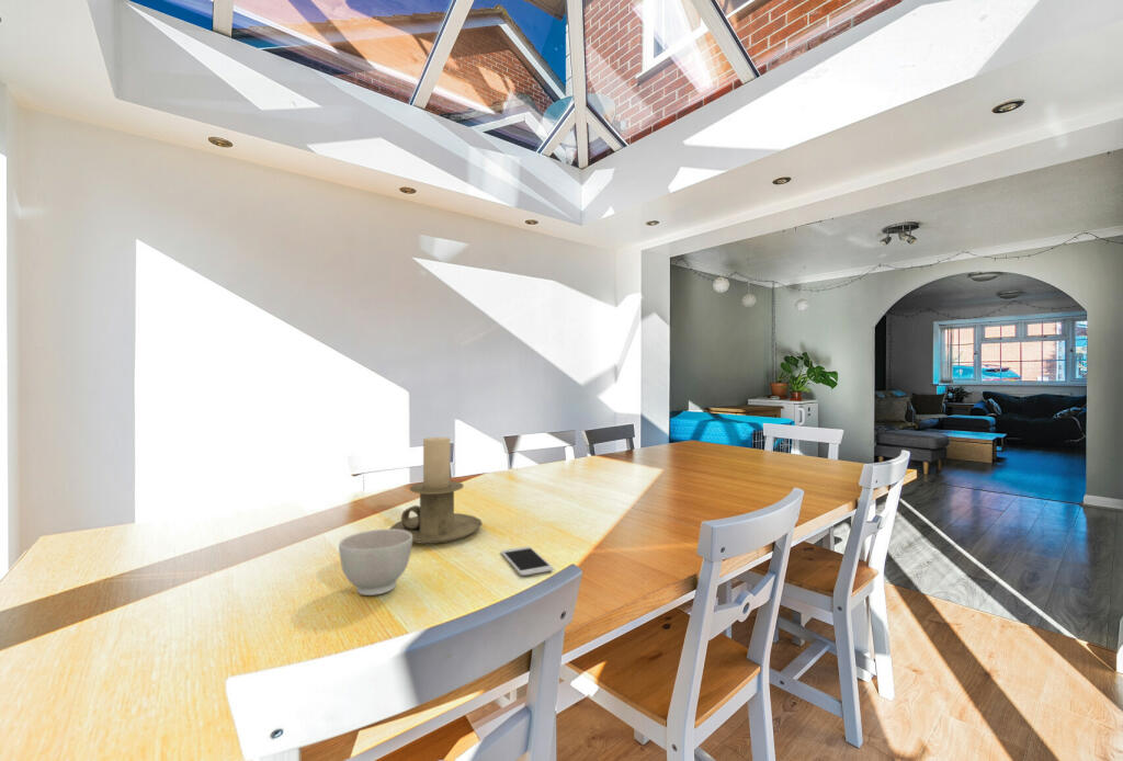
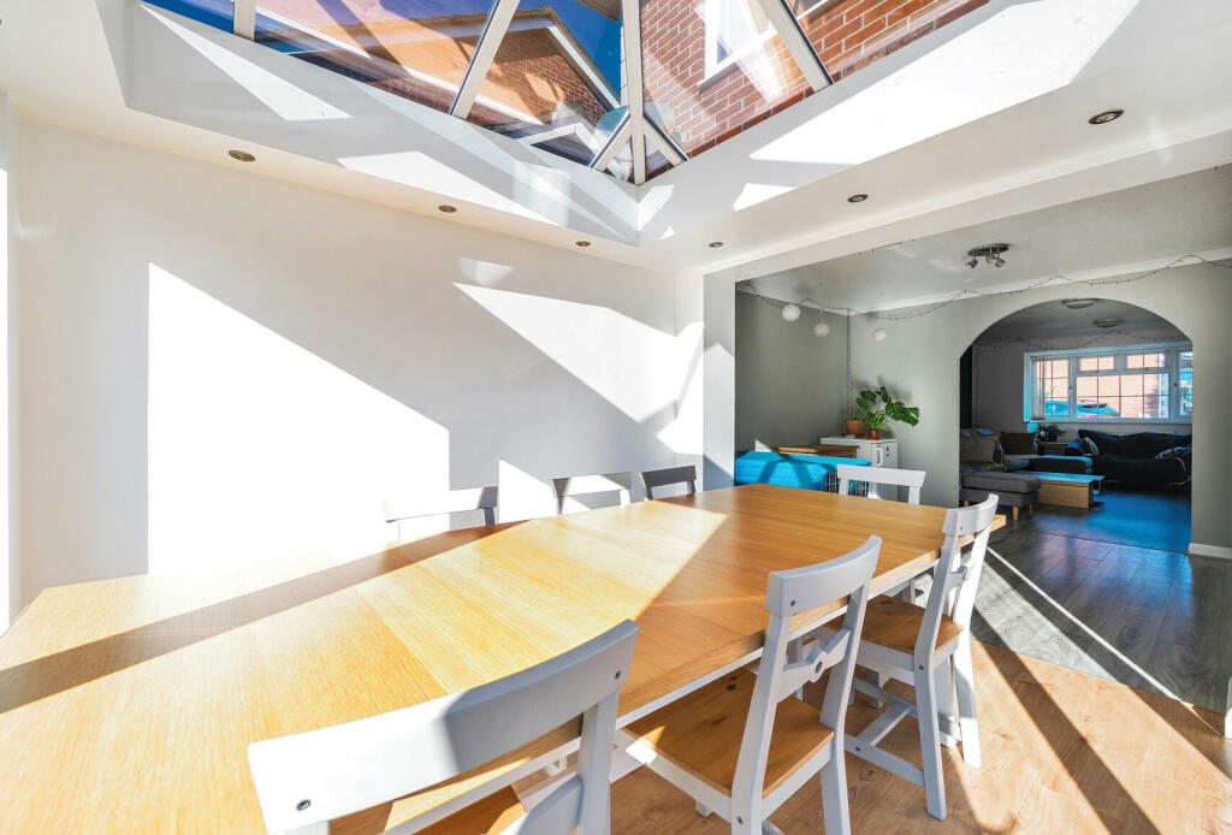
- smartphone (525, 559)
- bowl (376, 563)
- candle holder (436, 484)
